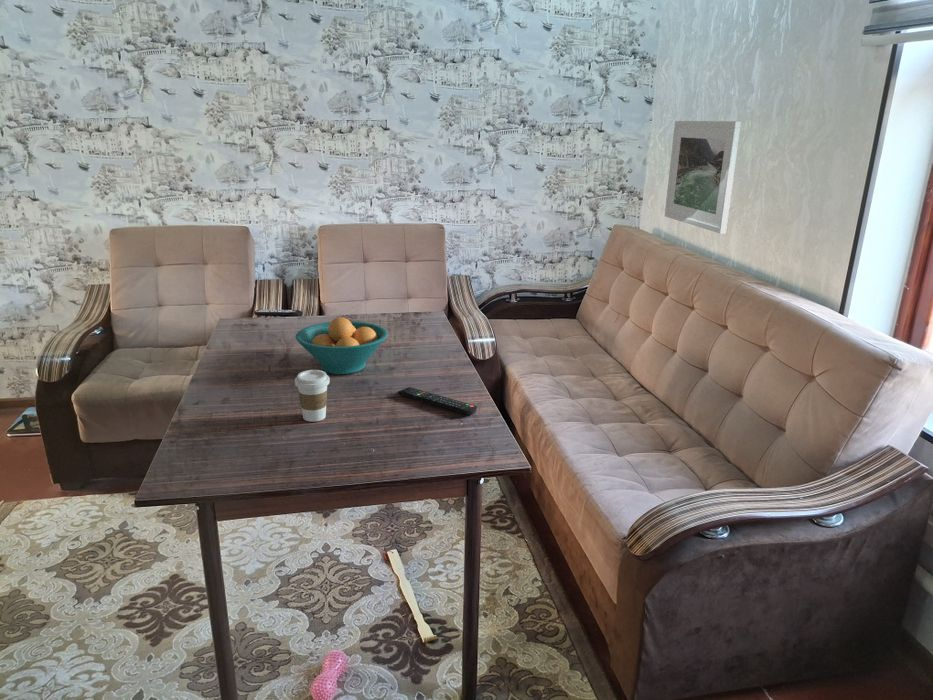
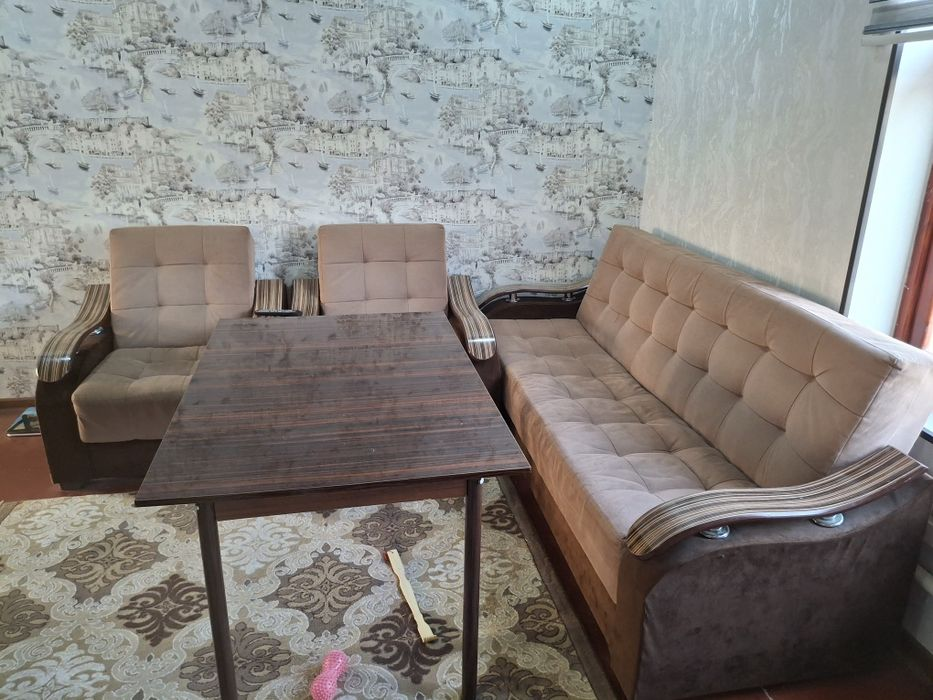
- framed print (698, 174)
- remote control (437, 400)
- coffee cup (313, 396)
- fruit bowl (342, 343)
